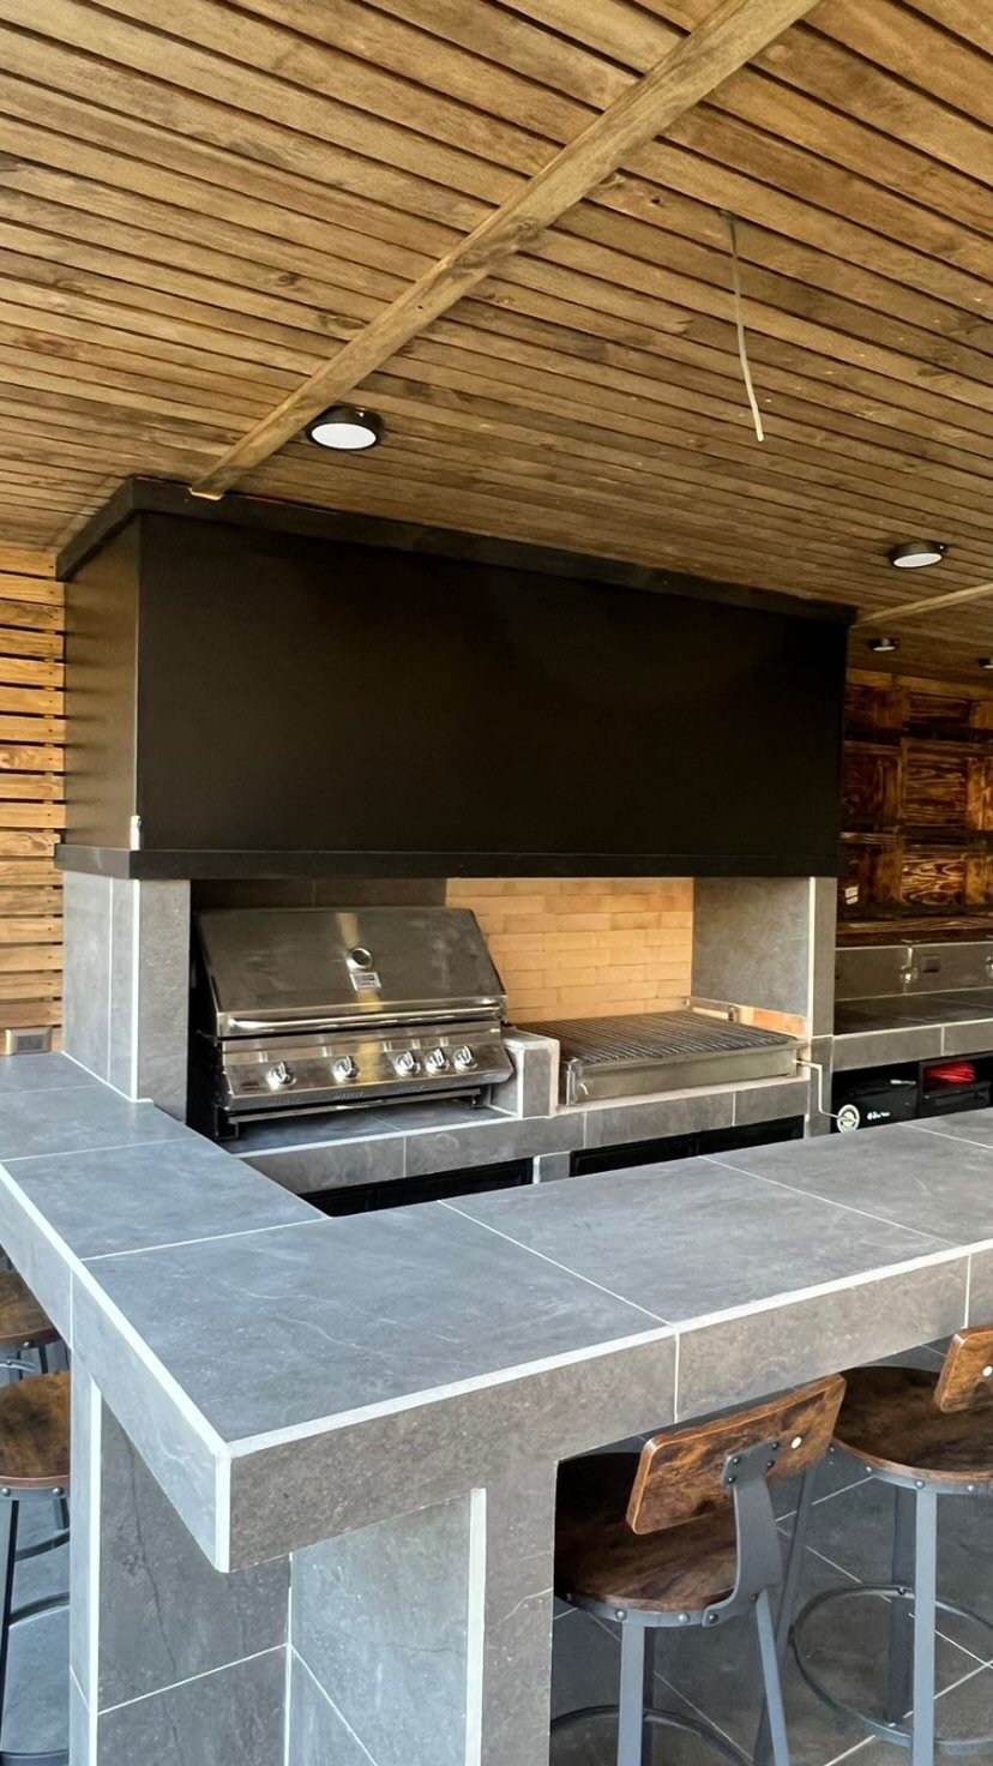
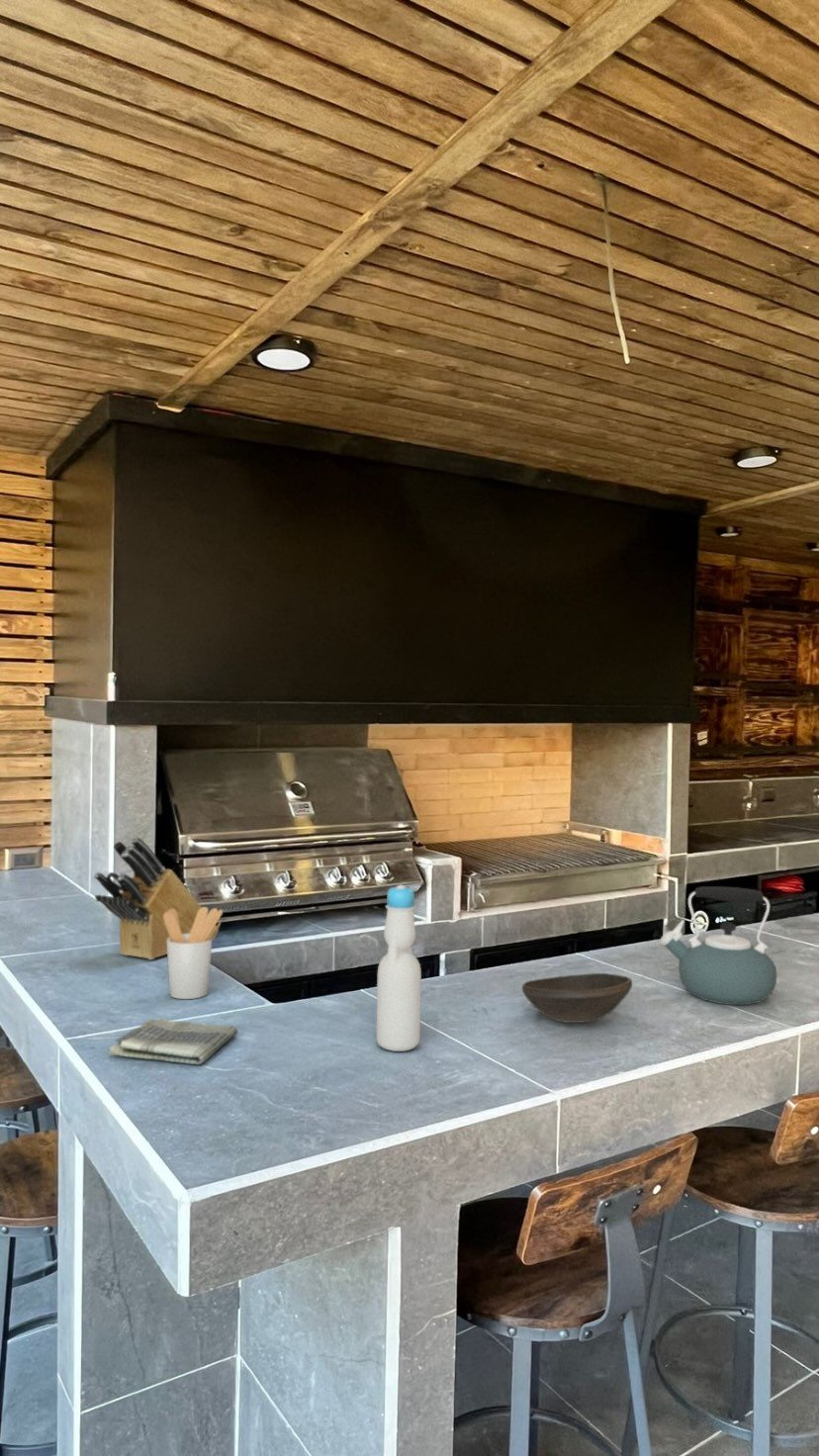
+ knife block (158, 891)
+ dish towel (174, 1037)
+ kettle (717, 940)
+ bowl (577, 996)
+ bottle (399, 965)
+ utensil holder (196, 950)
